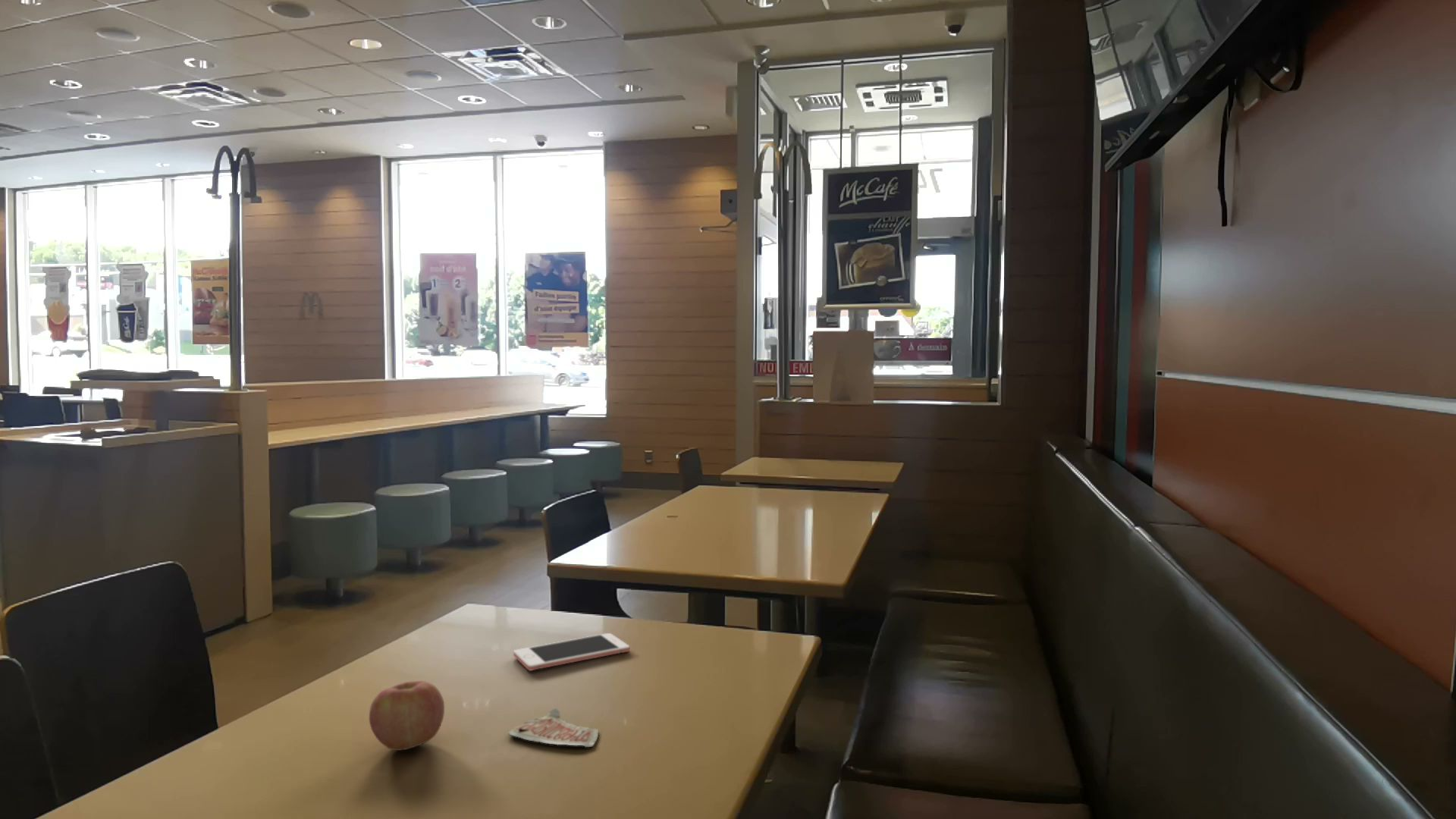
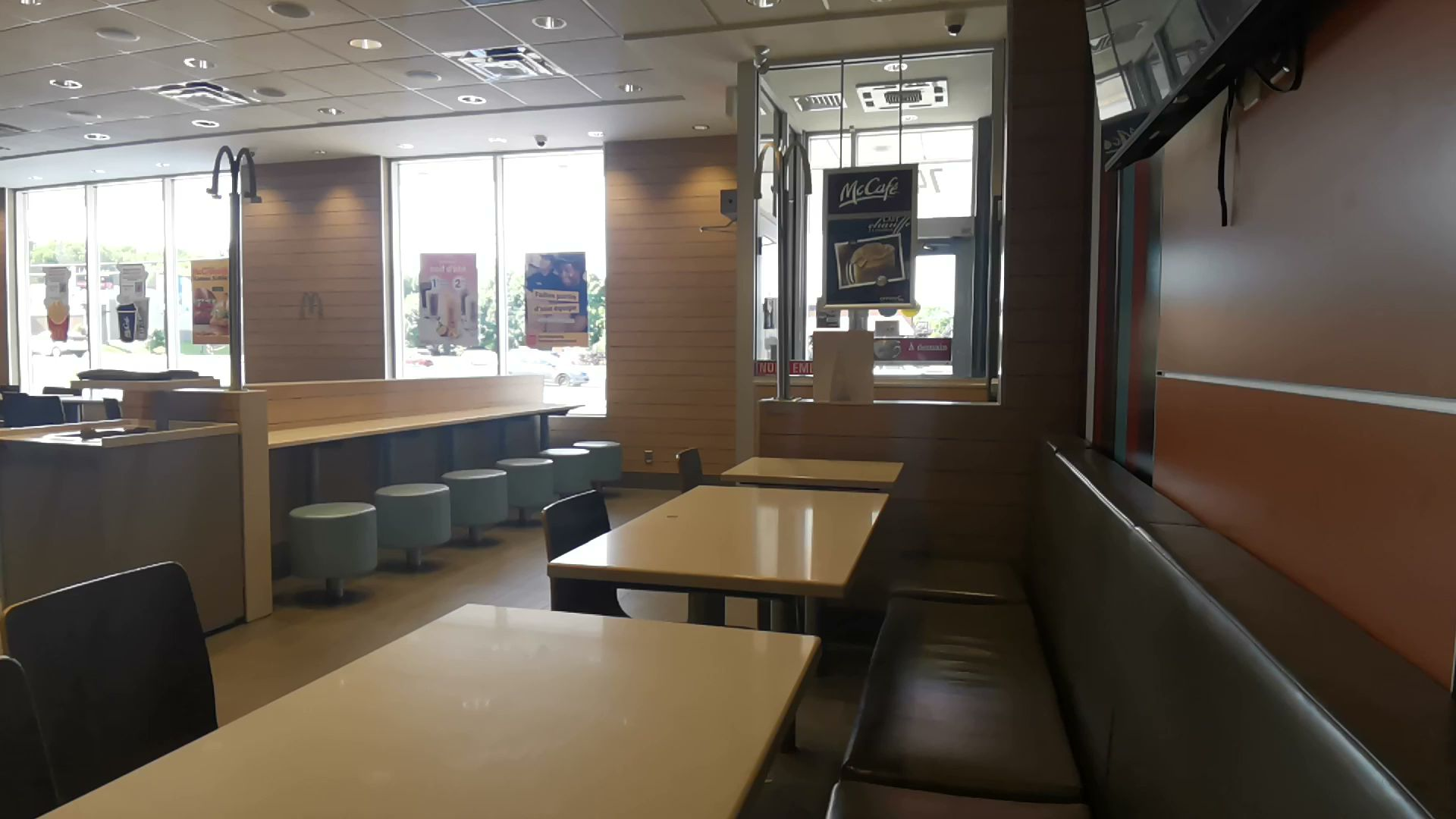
- cell phone (572, 651)
- paper cup (554, 728)
- apple (406, 714)
